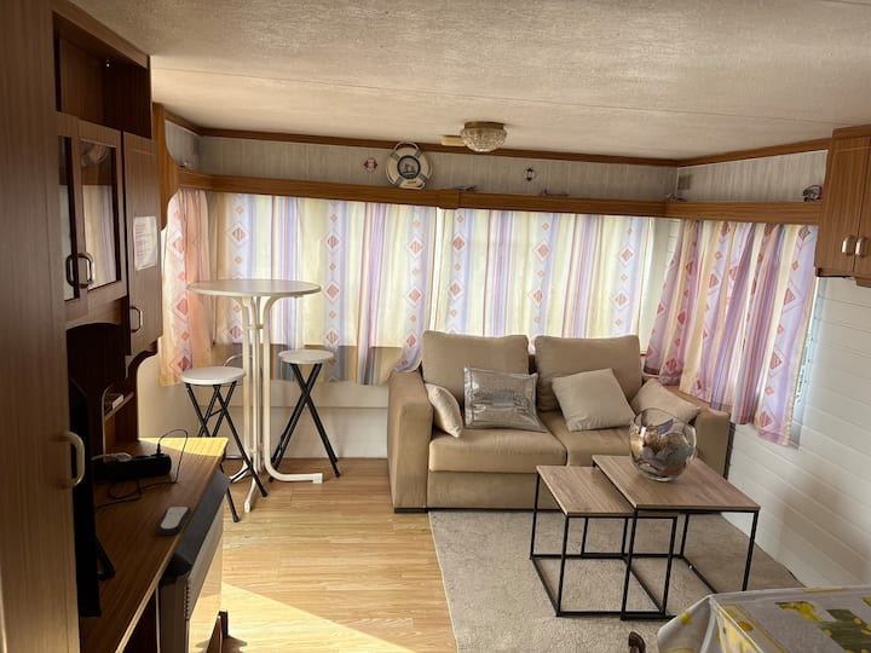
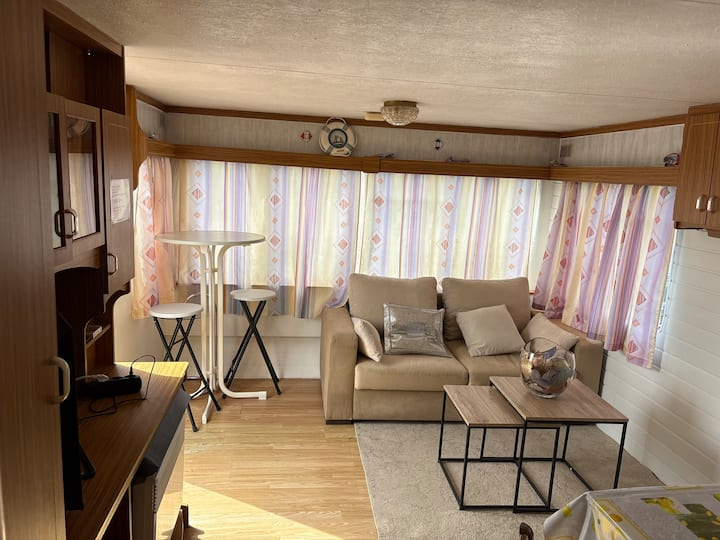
- remote control (173, 519)
